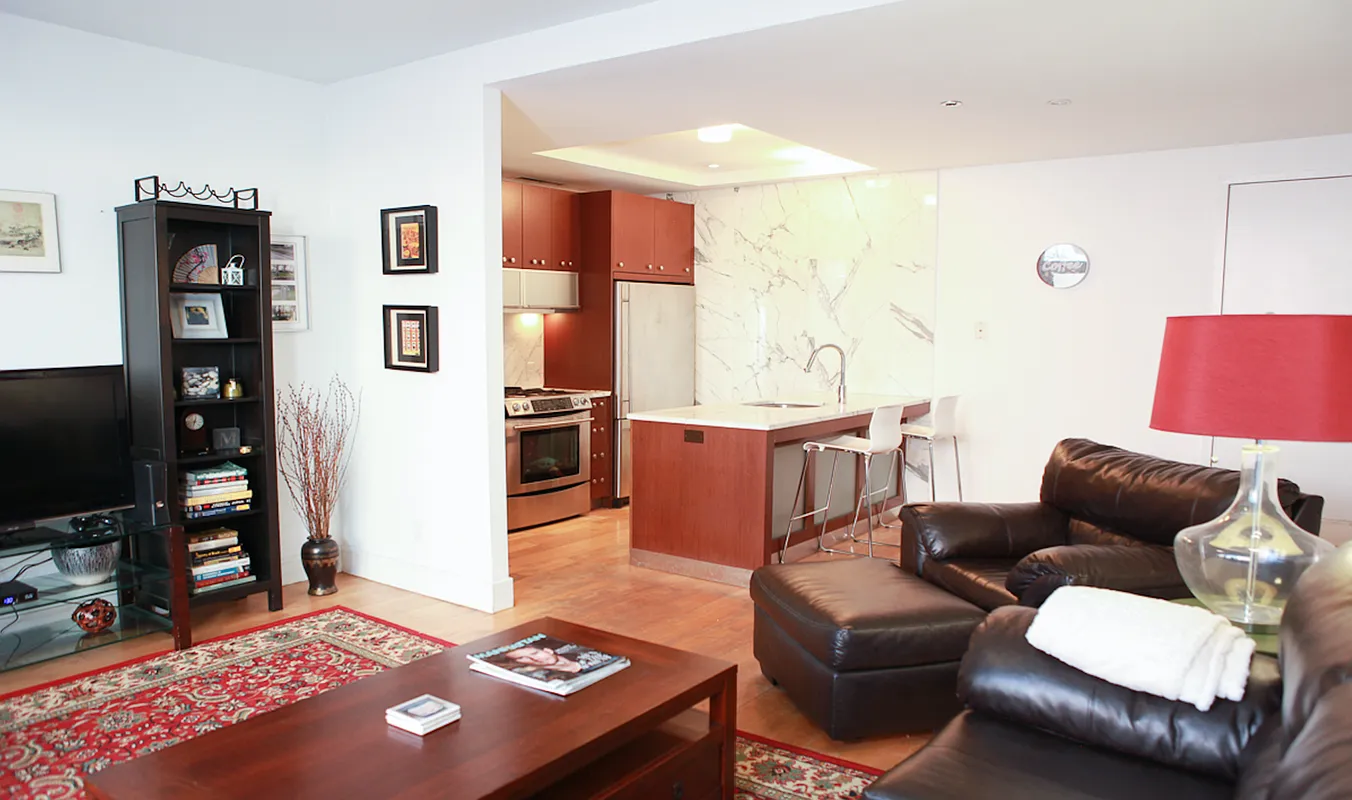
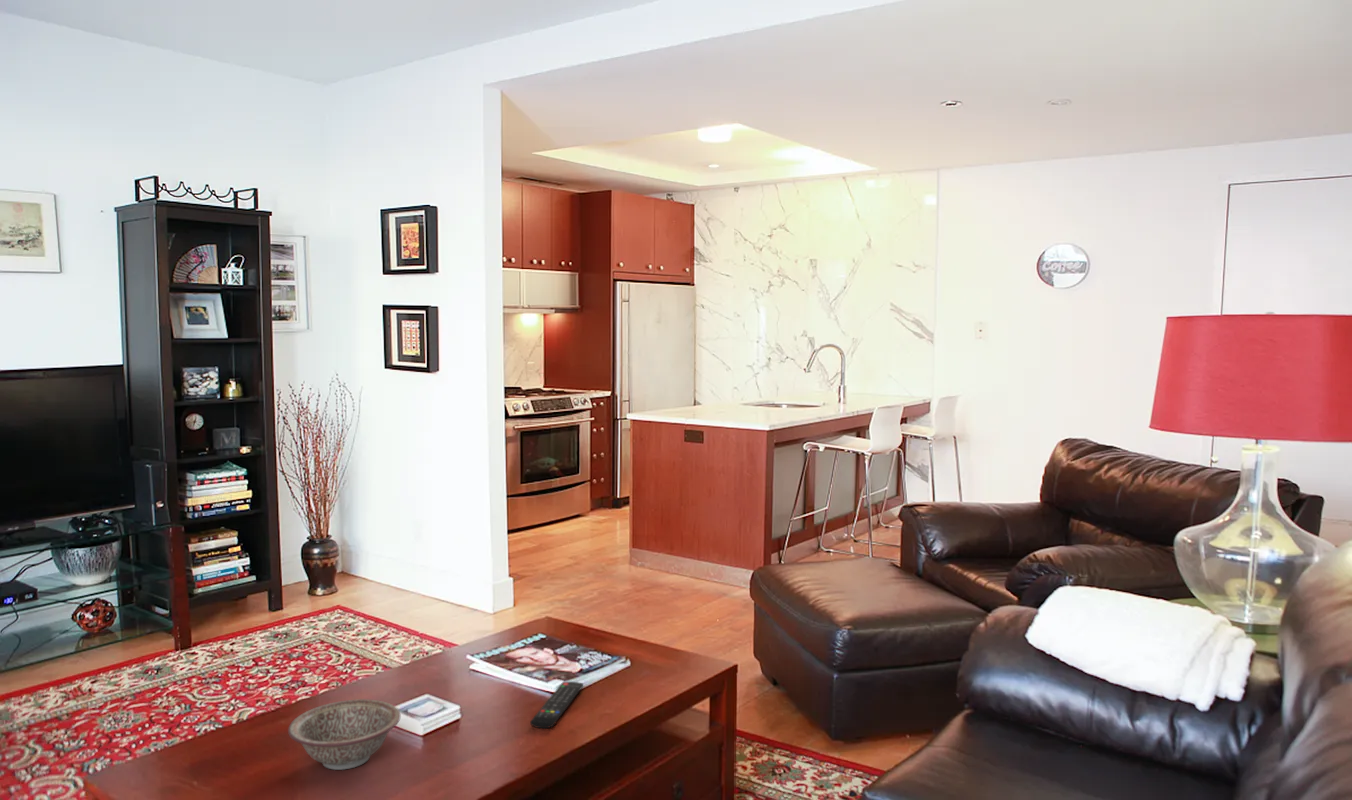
+ remote control (558, 703)
+ decorative bowl (345, 739)
